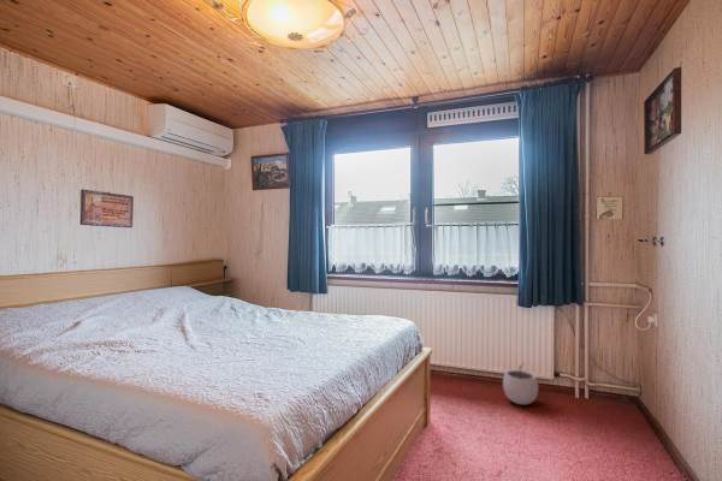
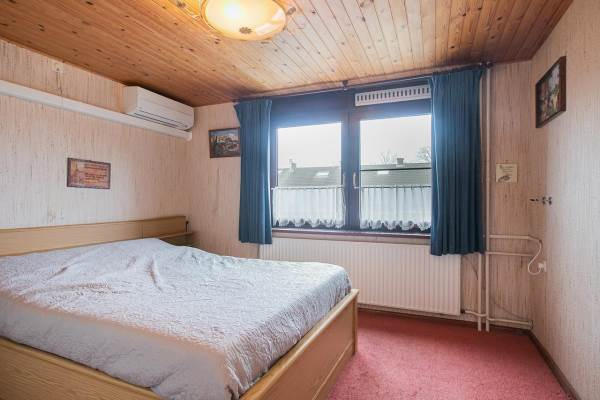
- plant pot (520, 381)
